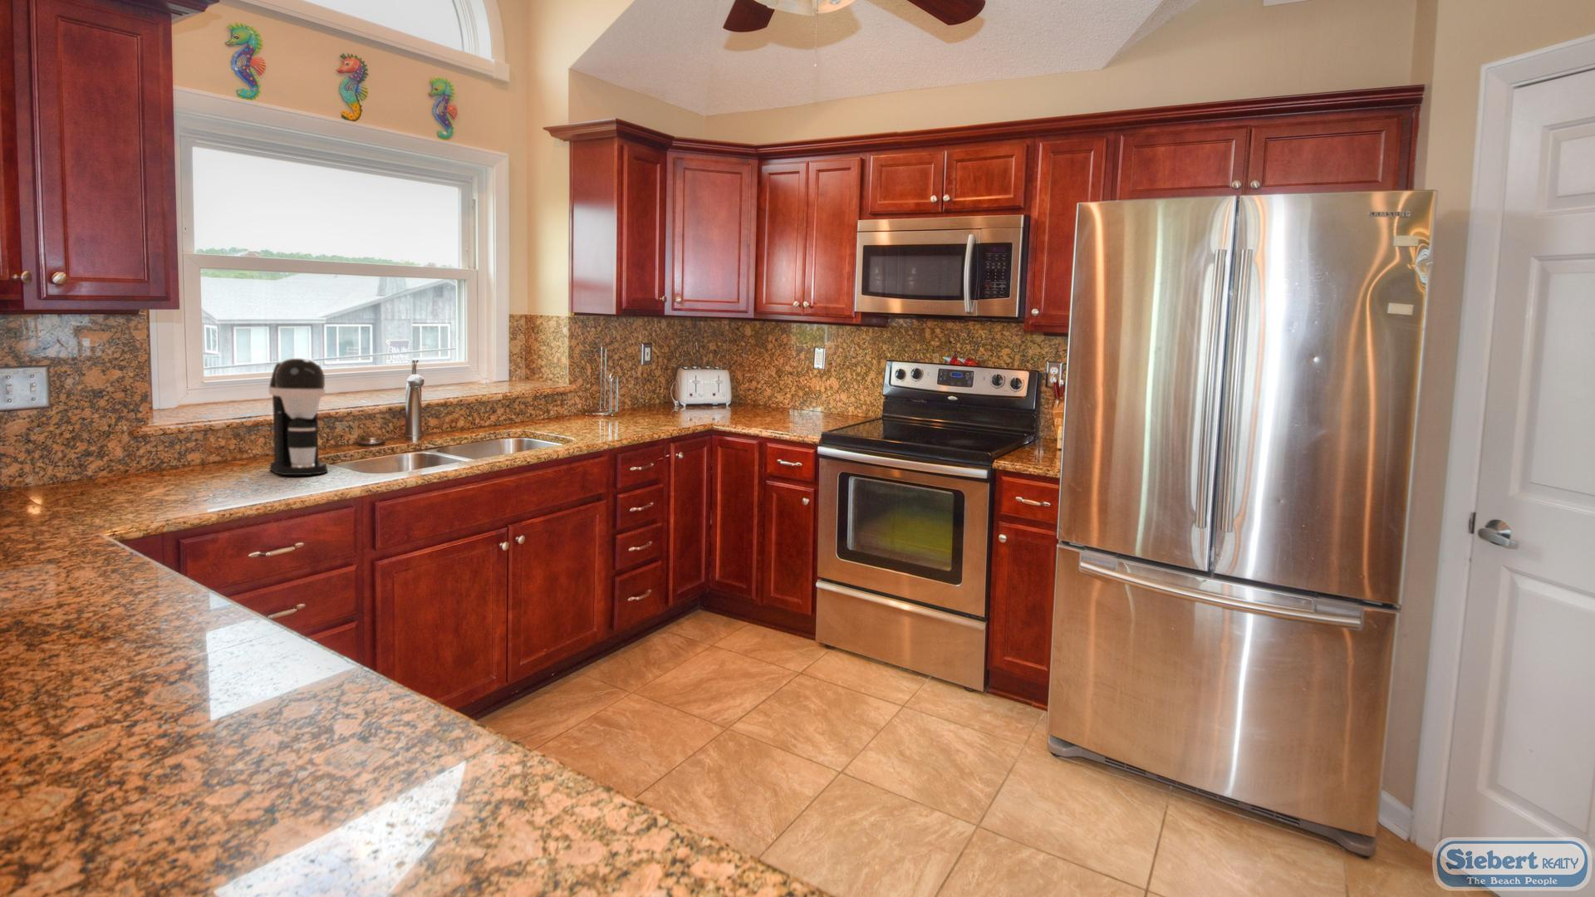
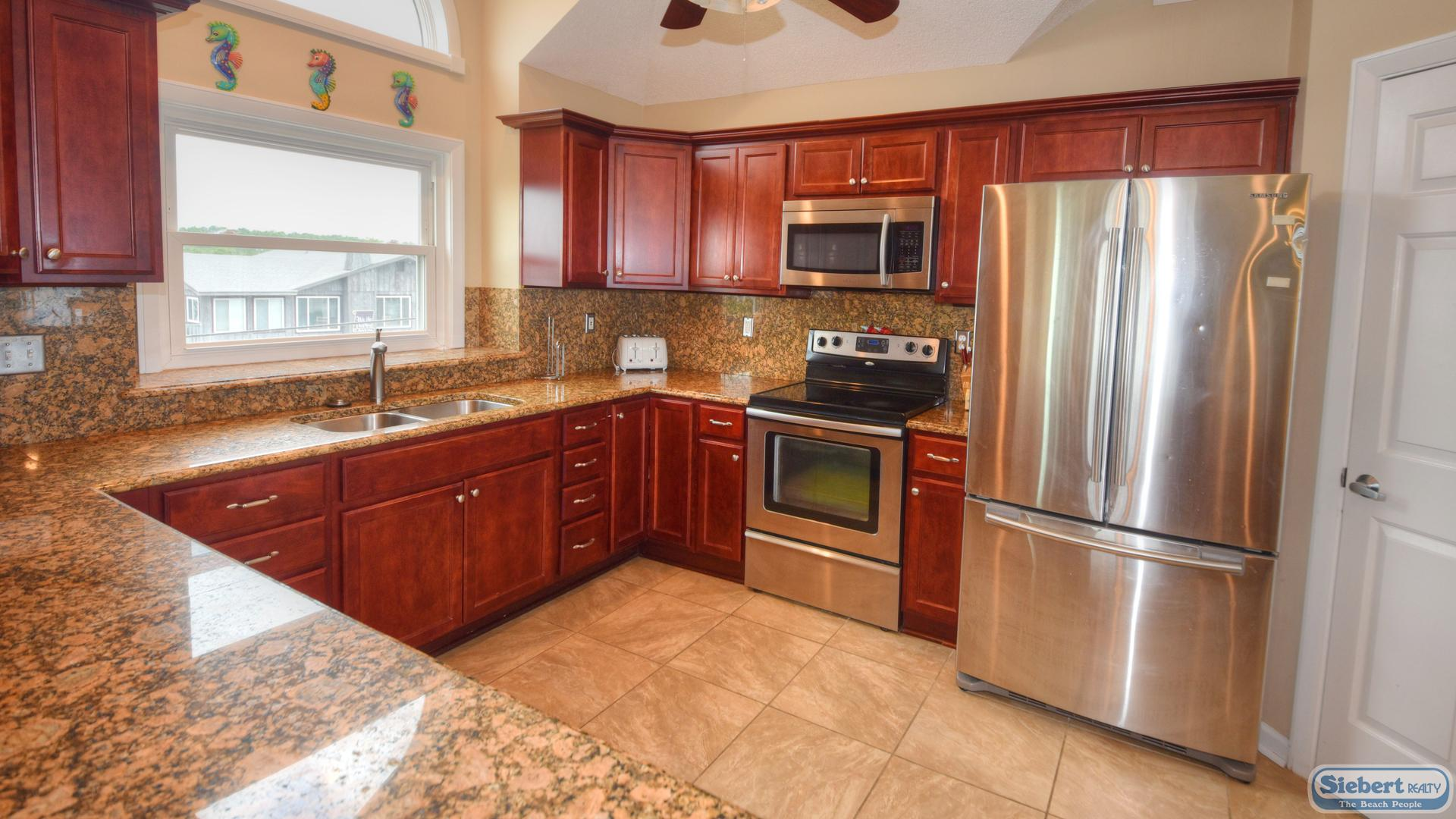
- coffee maker (297, 414)
